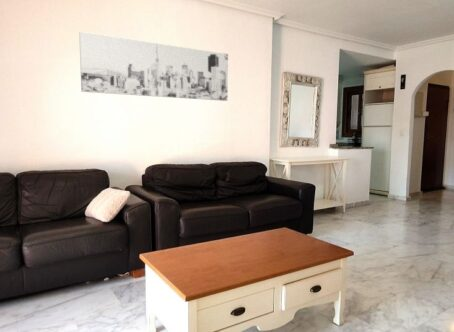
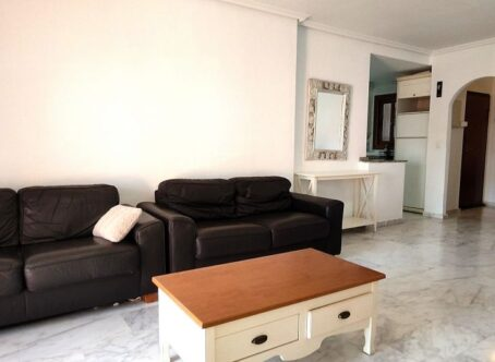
- wall art (162, 70)
